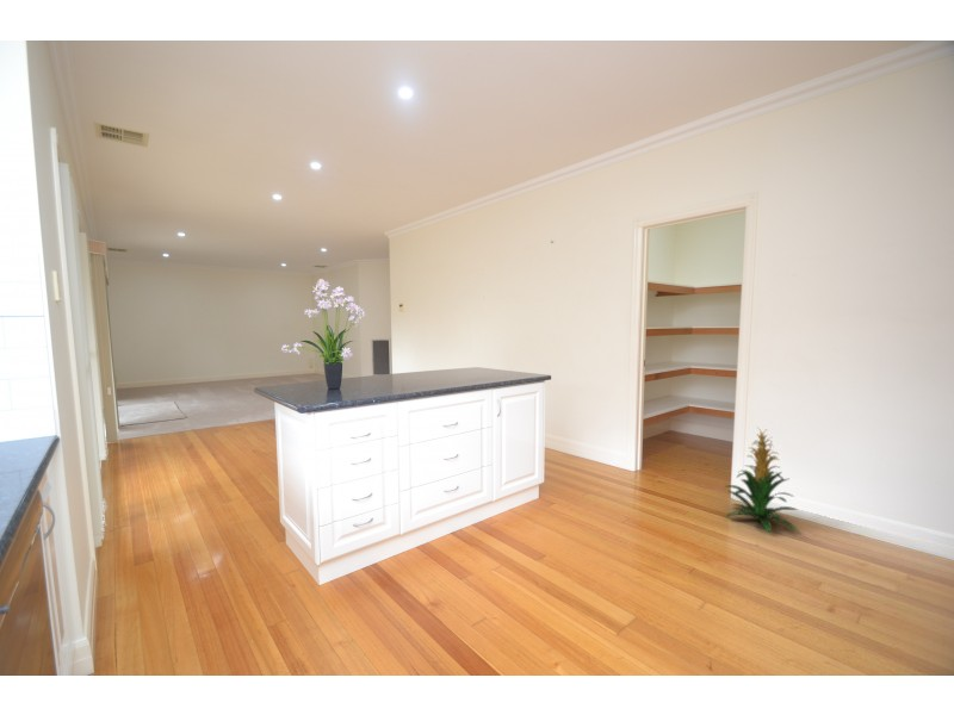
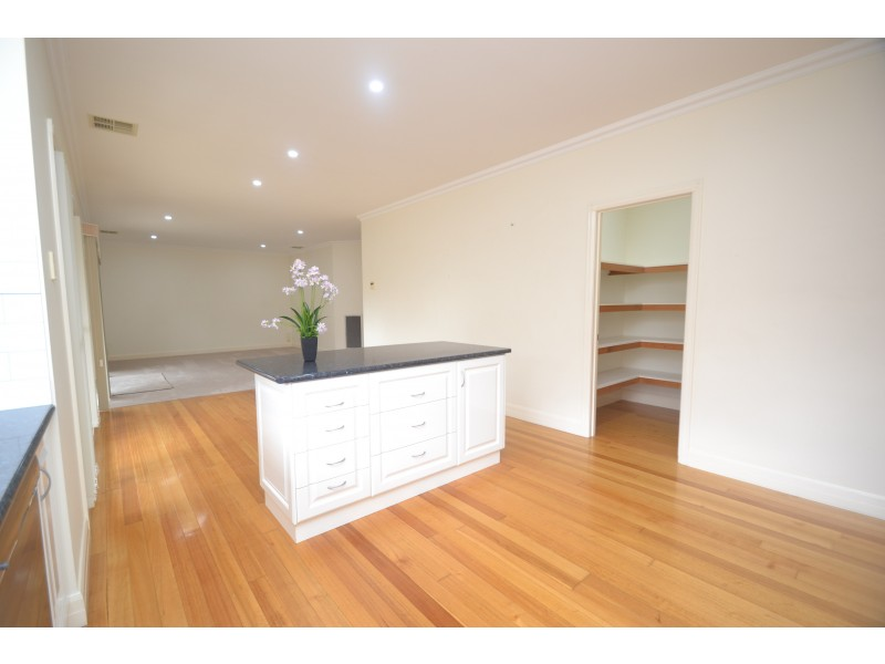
- indoor plant (762, 473)
